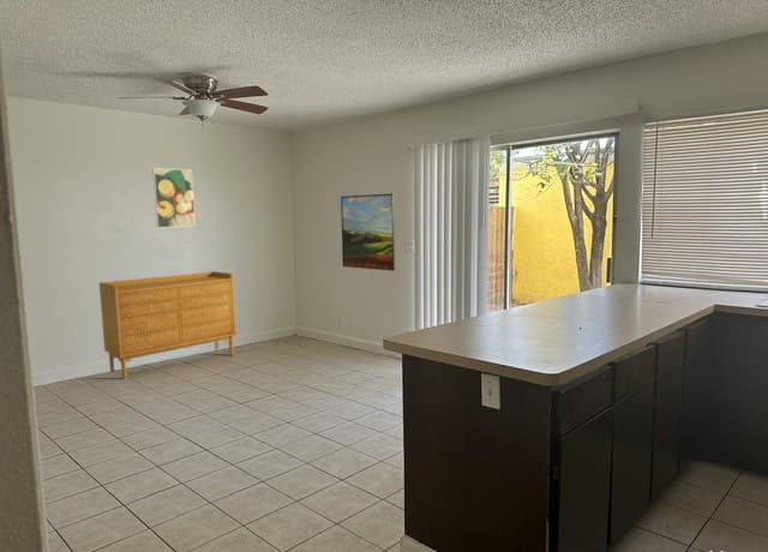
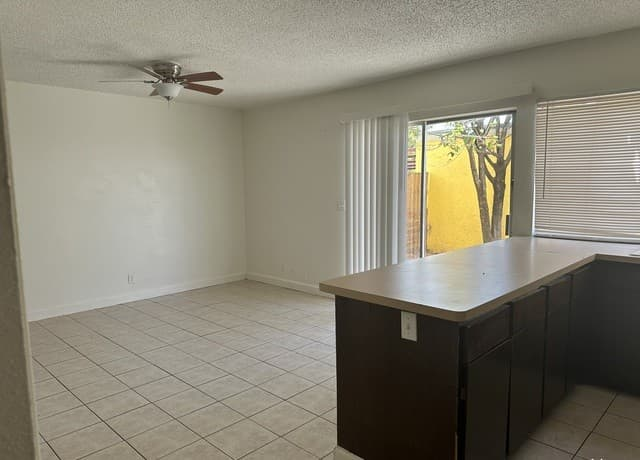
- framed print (174, 198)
- sideboard (172, 320)
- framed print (366, 232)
